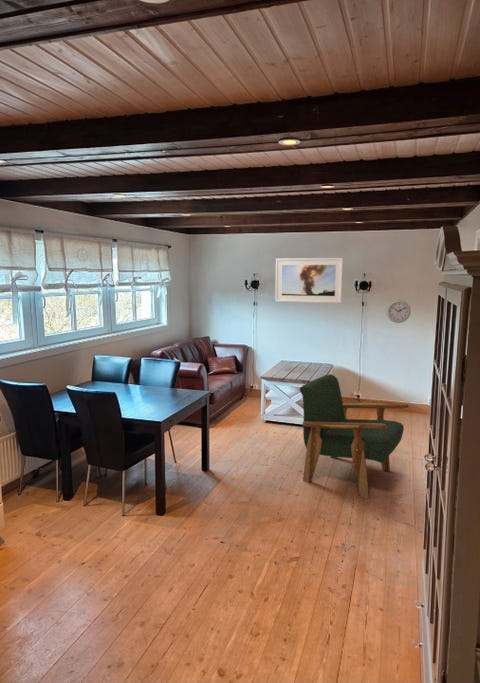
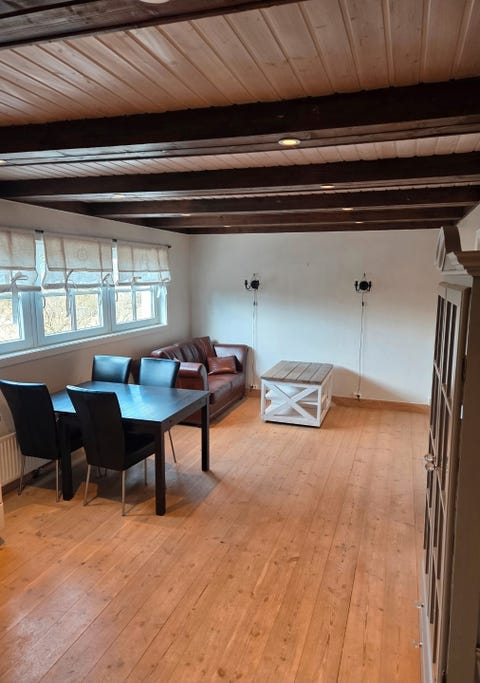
- armchair (352, 430)
- wall clock (398, 311)
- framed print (308, 280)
